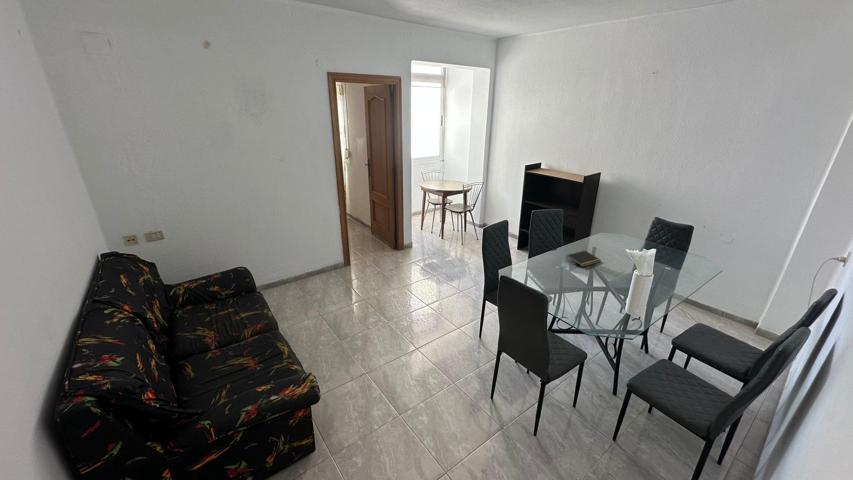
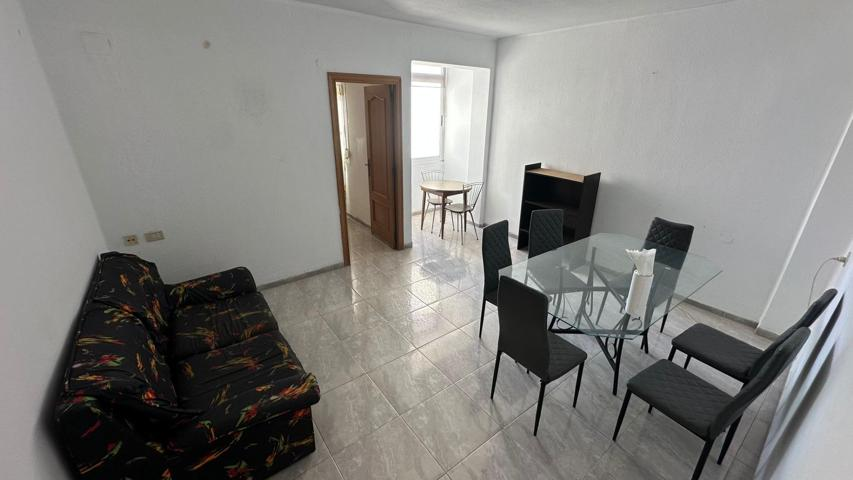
- notepad (584, 258)
